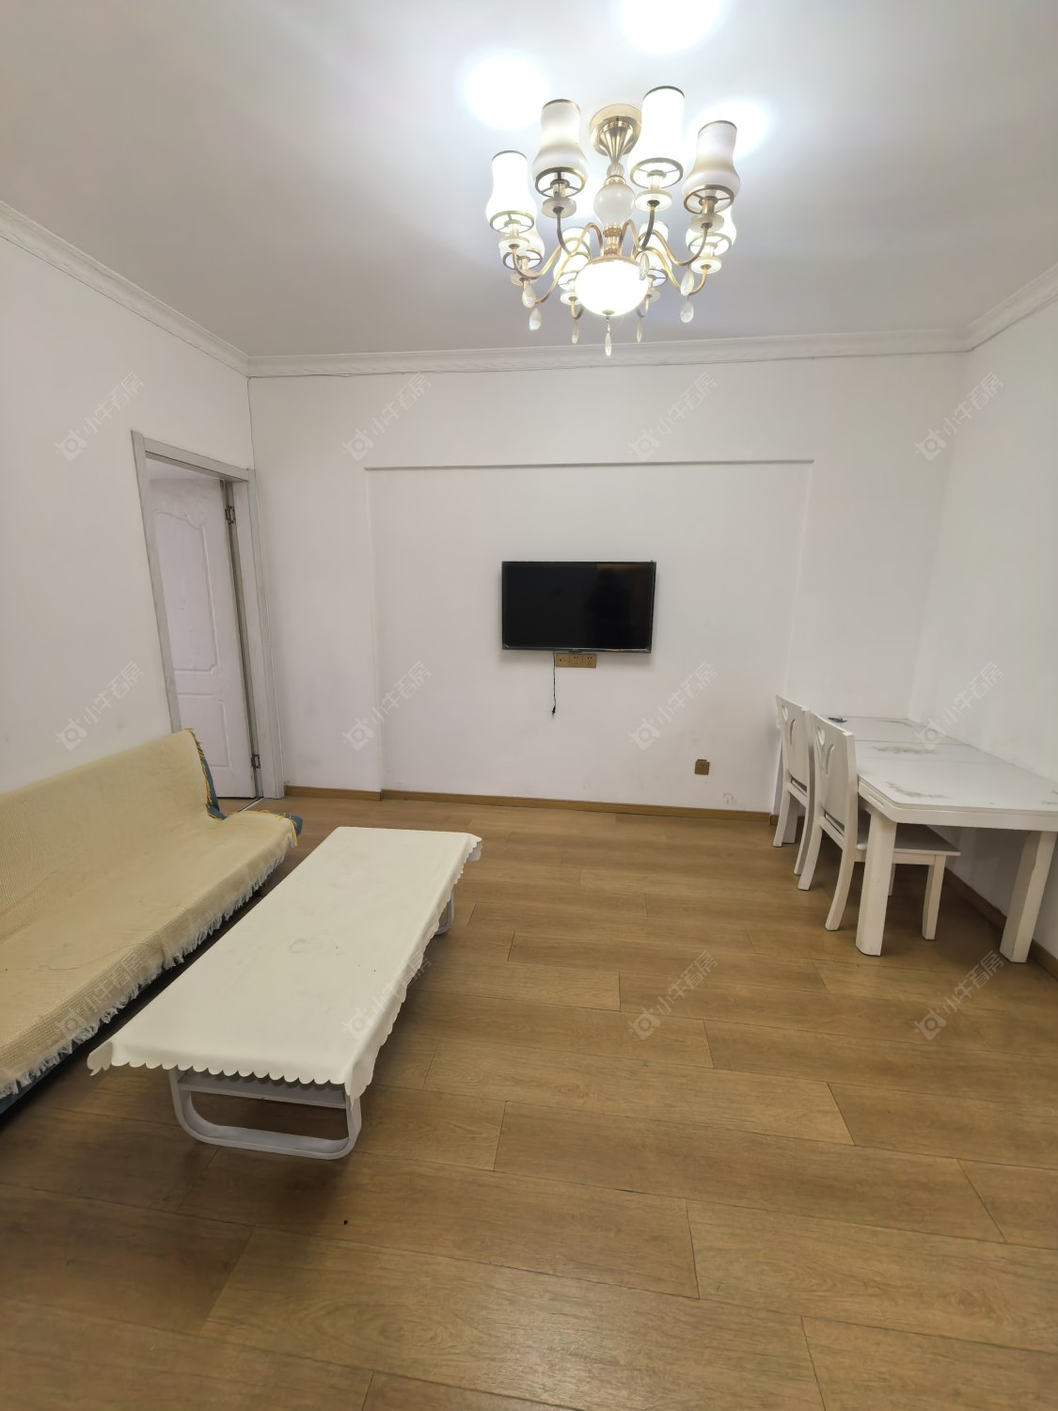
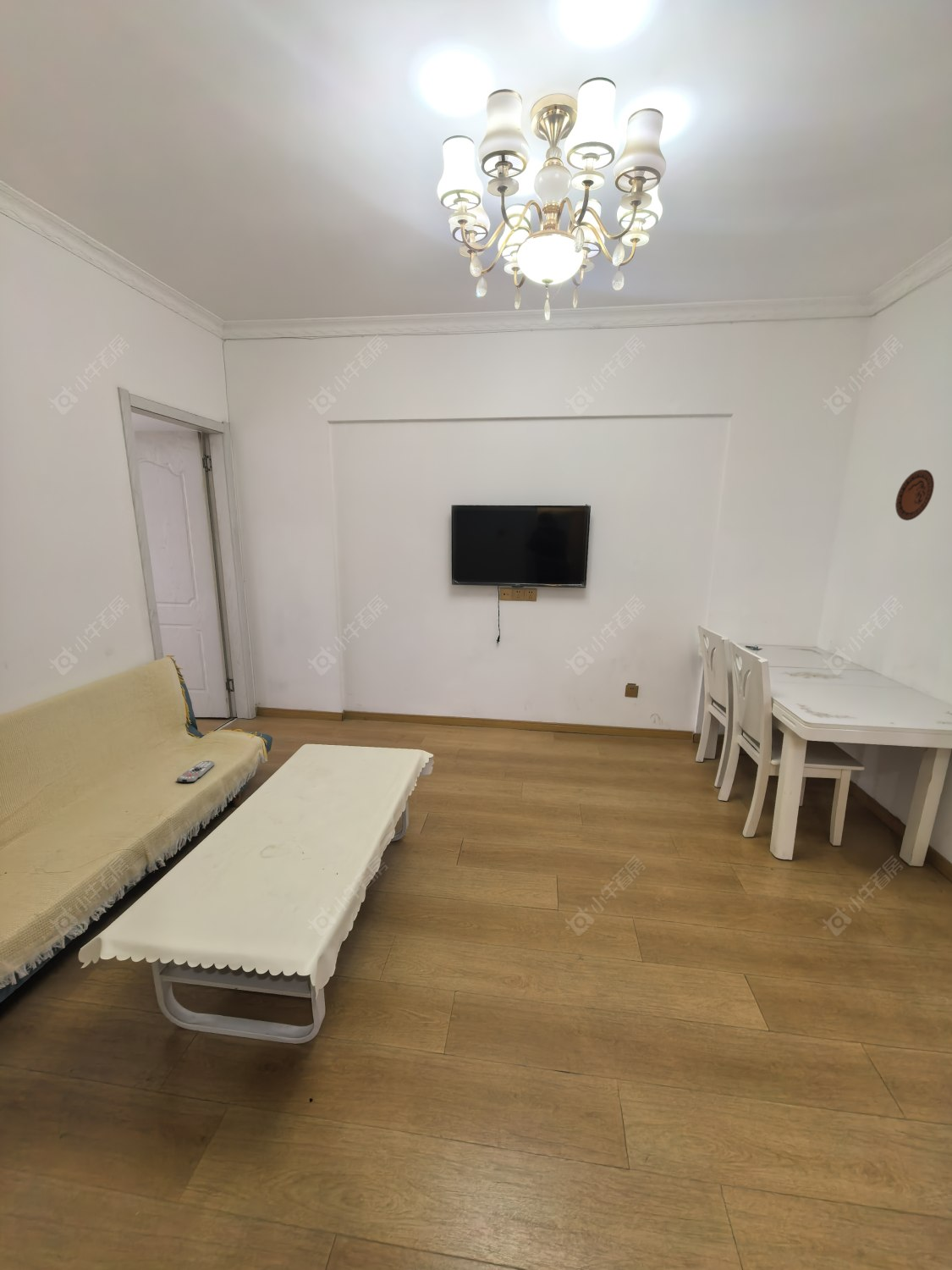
+ decorative plate (915, 495)
+ remote control (197, 770)
